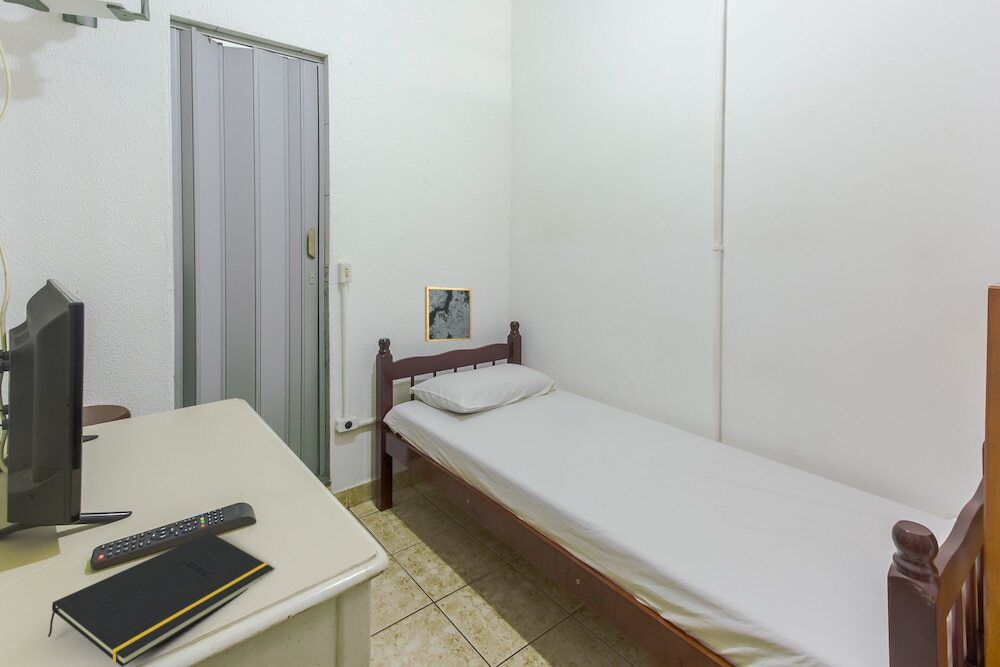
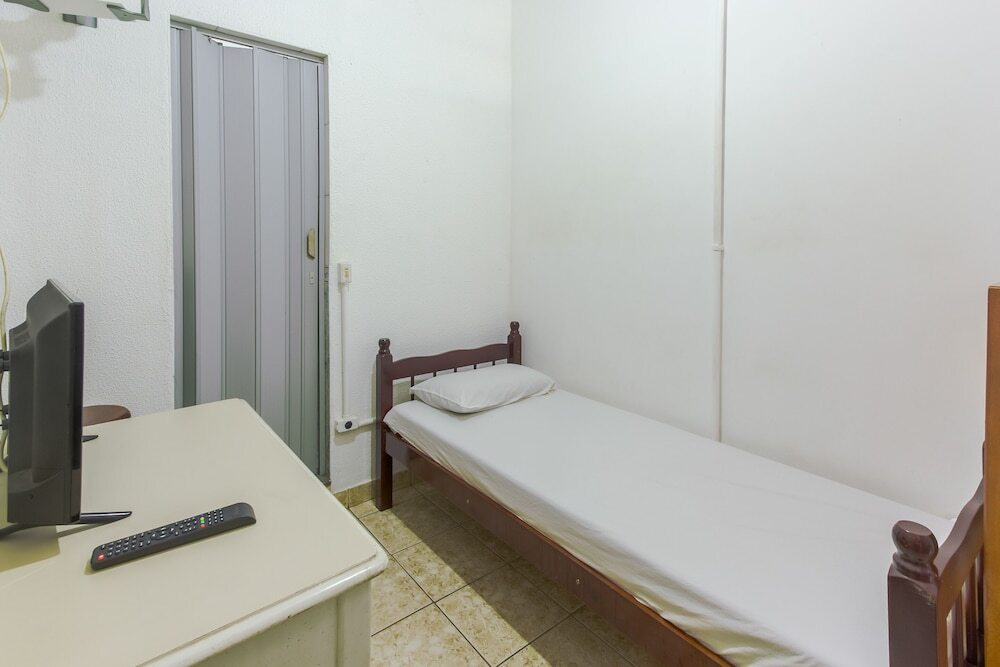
- wall art (448, 314)
- notepad (174, 587)
